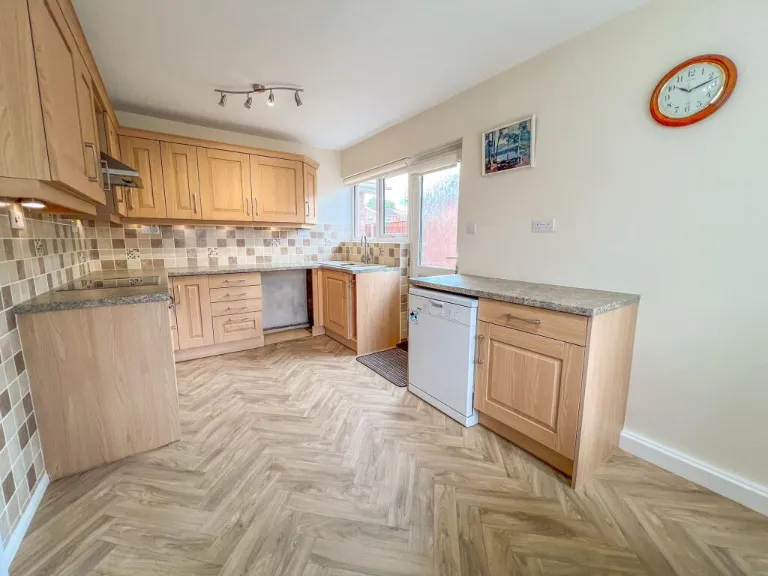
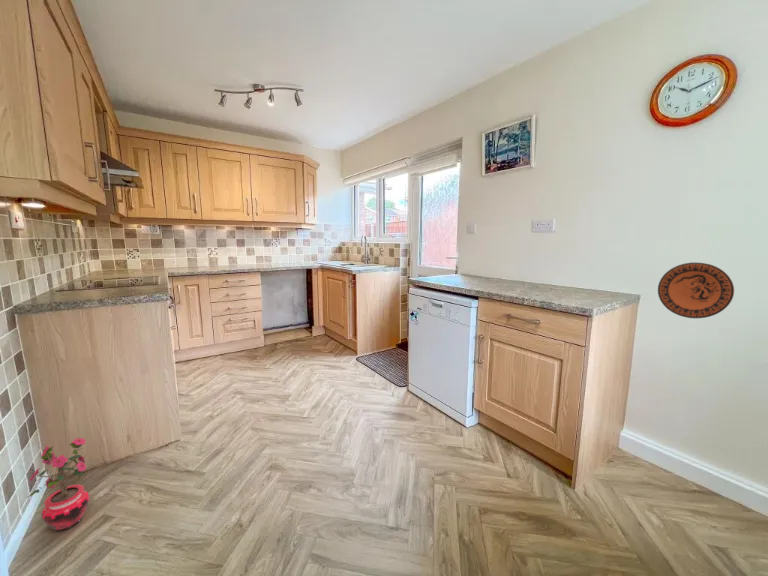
+ decorative plate (693, 290)
+ potted plant (61, 484)
